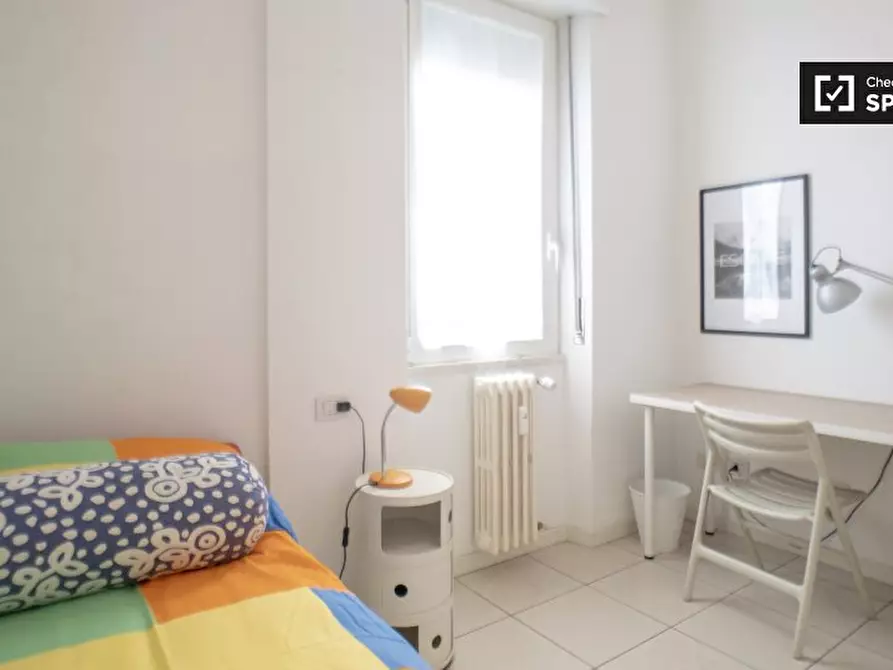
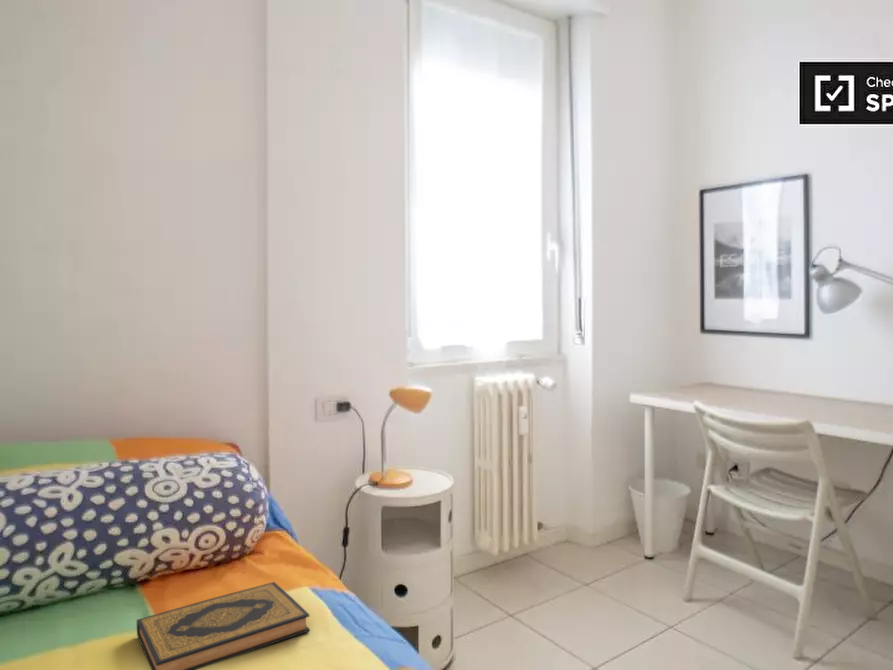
+ hardback book (223, 624)
